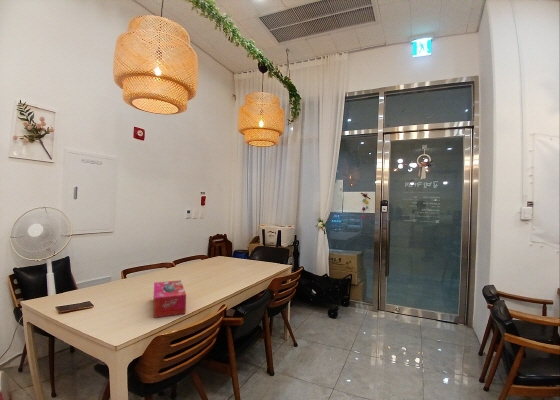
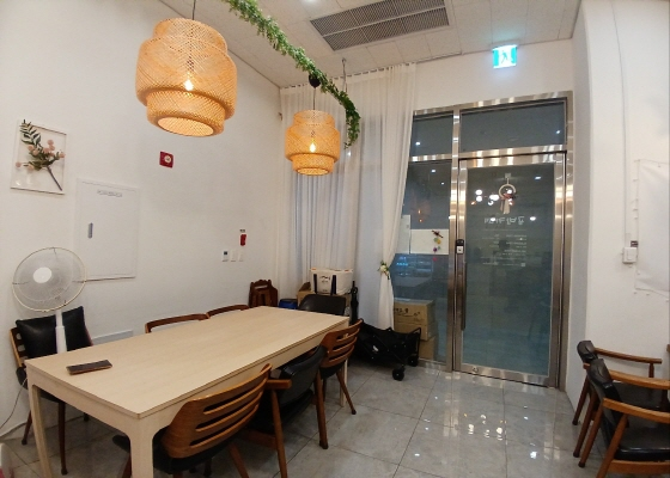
- tissue box (168, 297)
